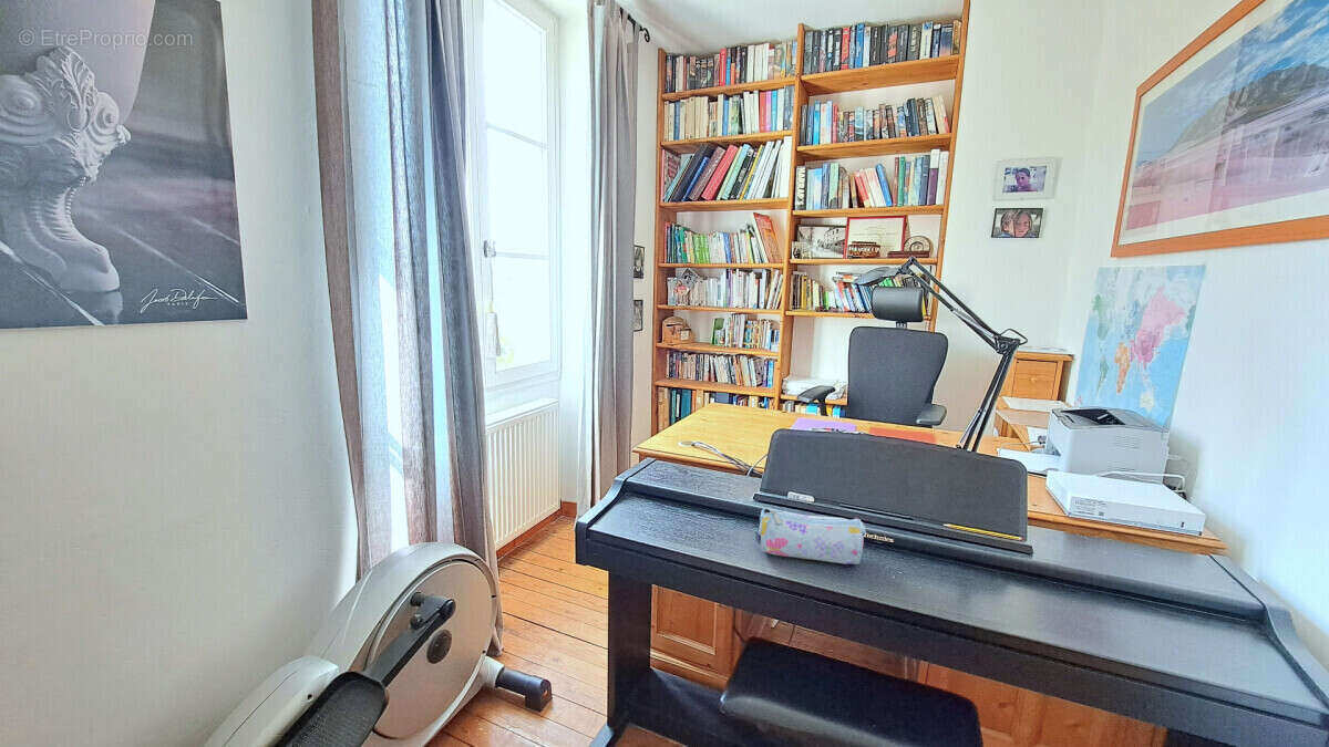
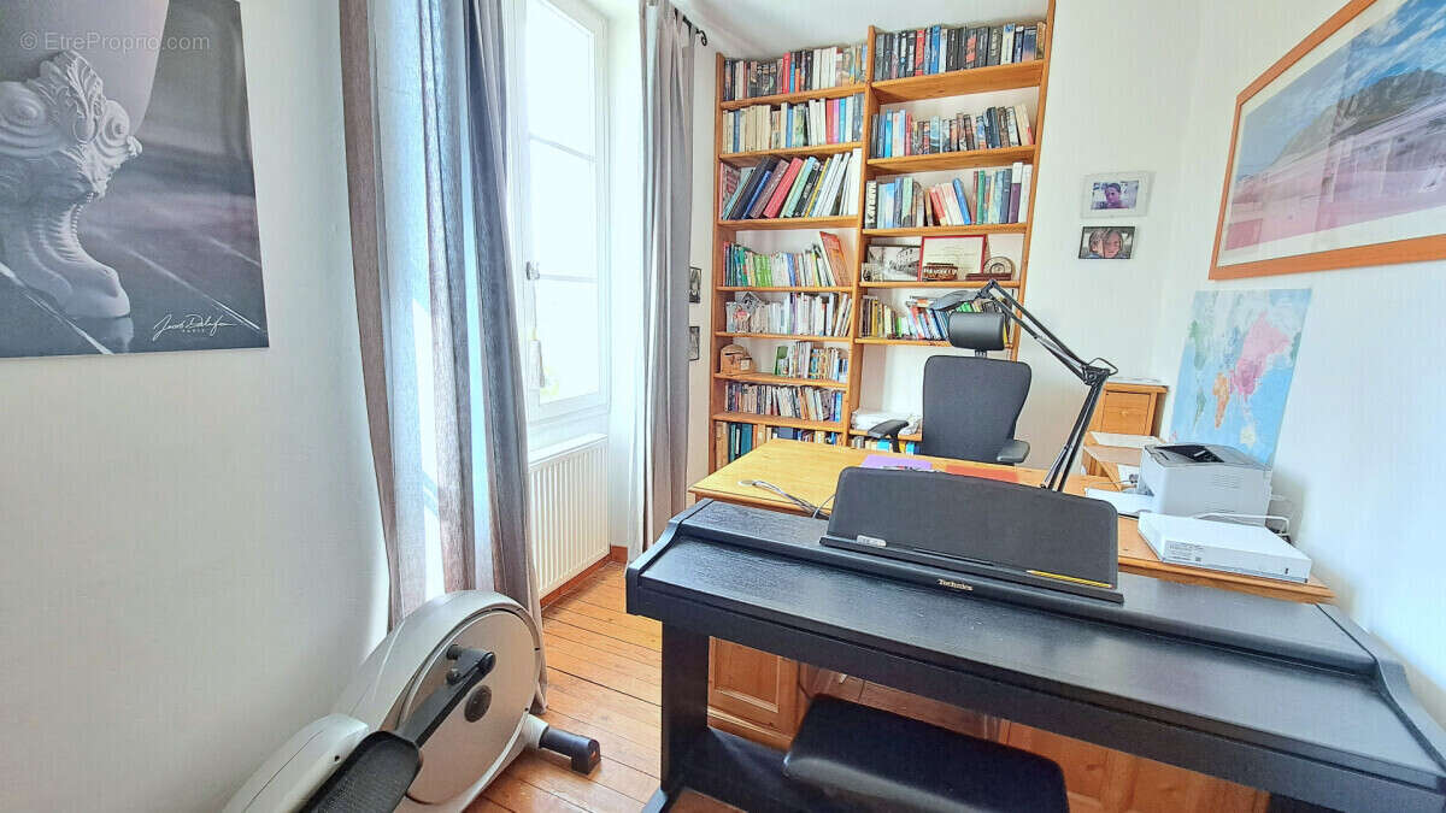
- pencil case (808, 533)
